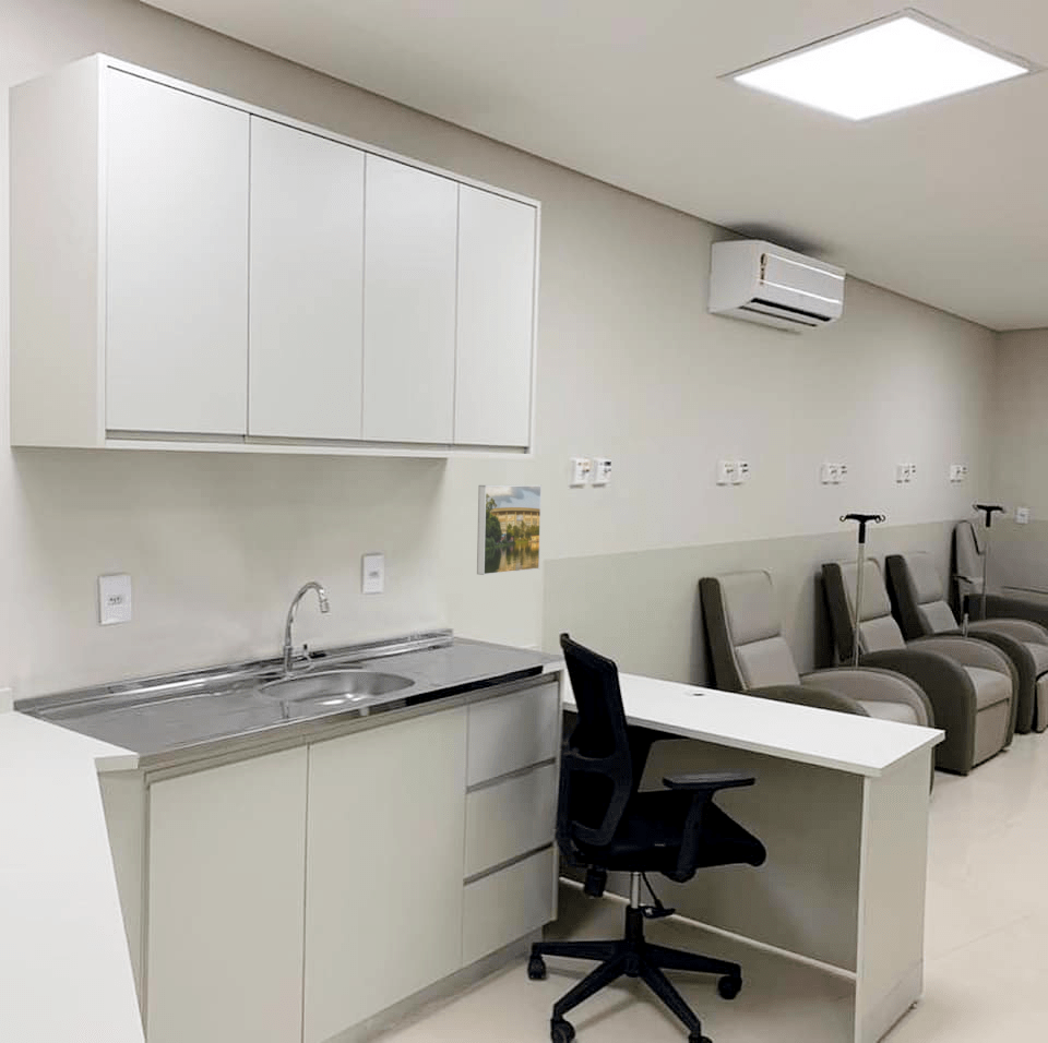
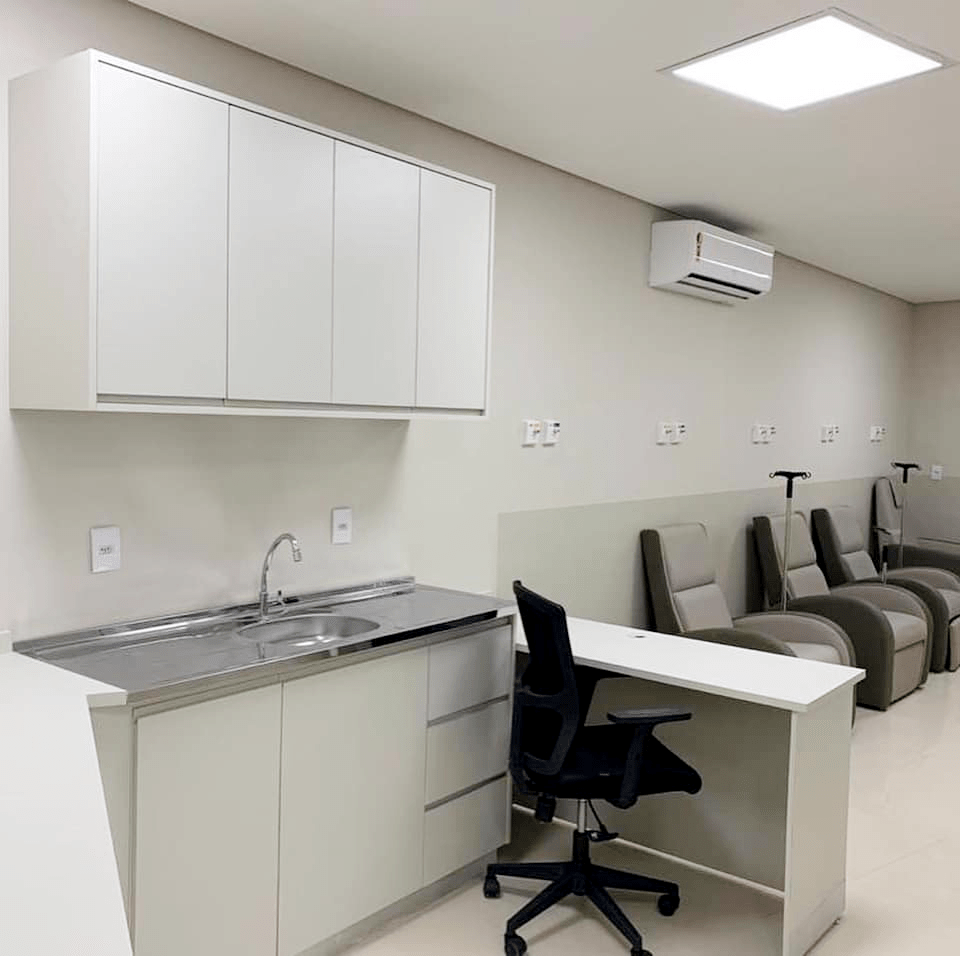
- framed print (510, 528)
